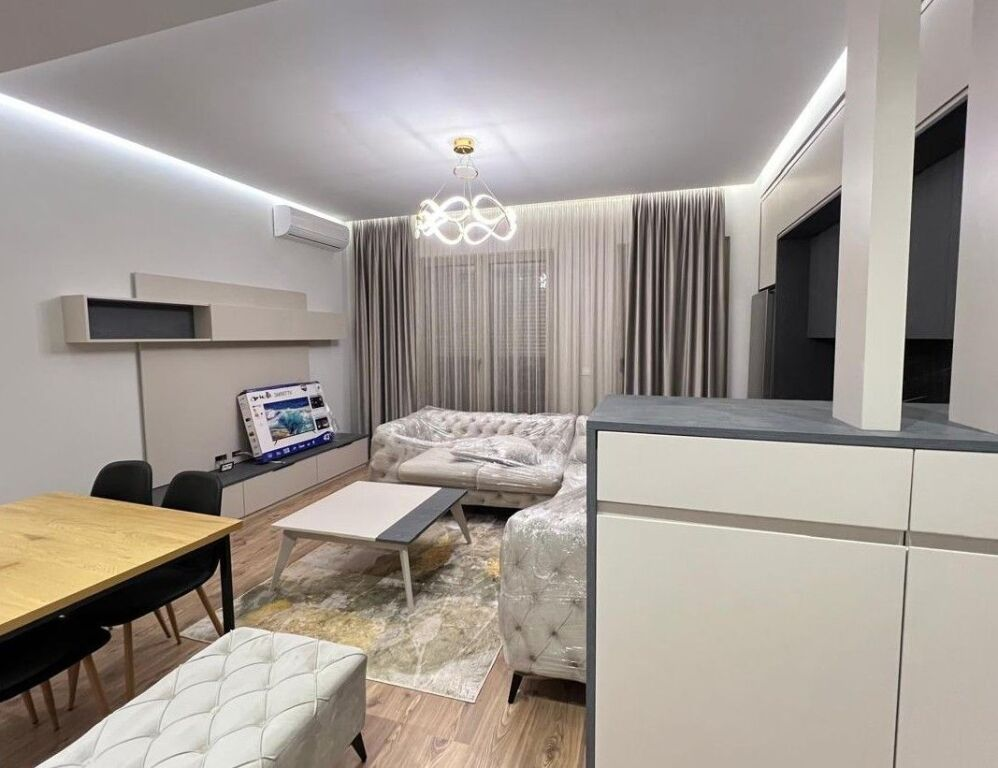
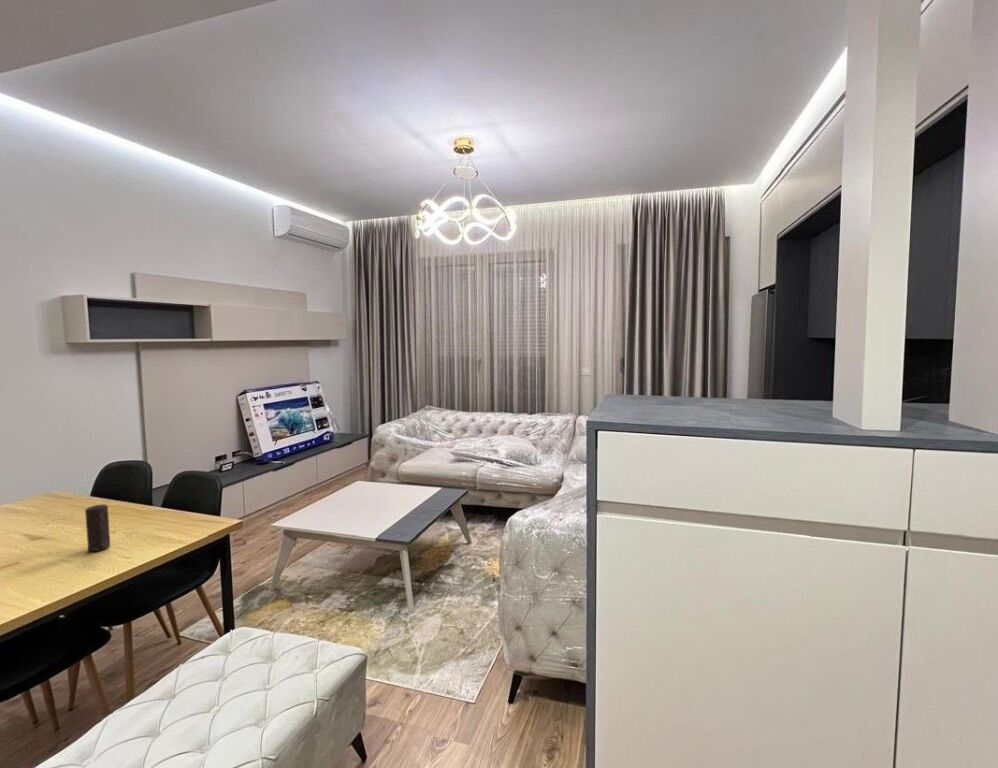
+ candle (97, 527)
